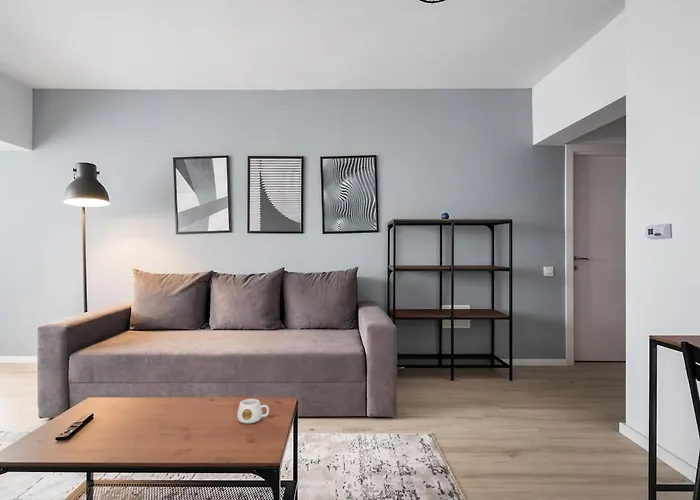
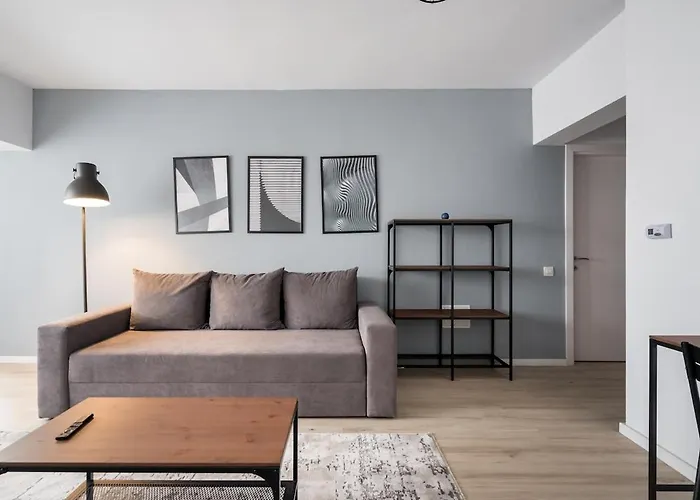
- mug (253, 410)
